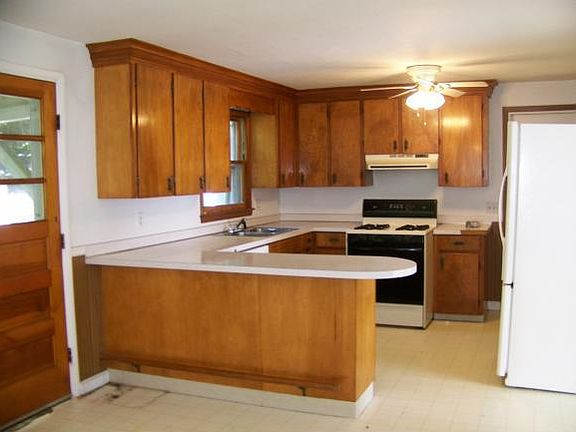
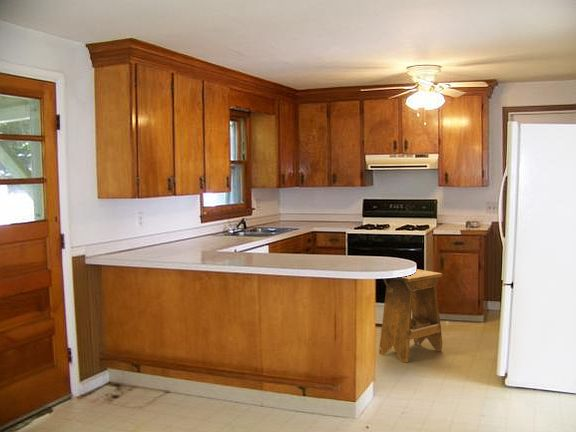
+ stool (412, 313)
